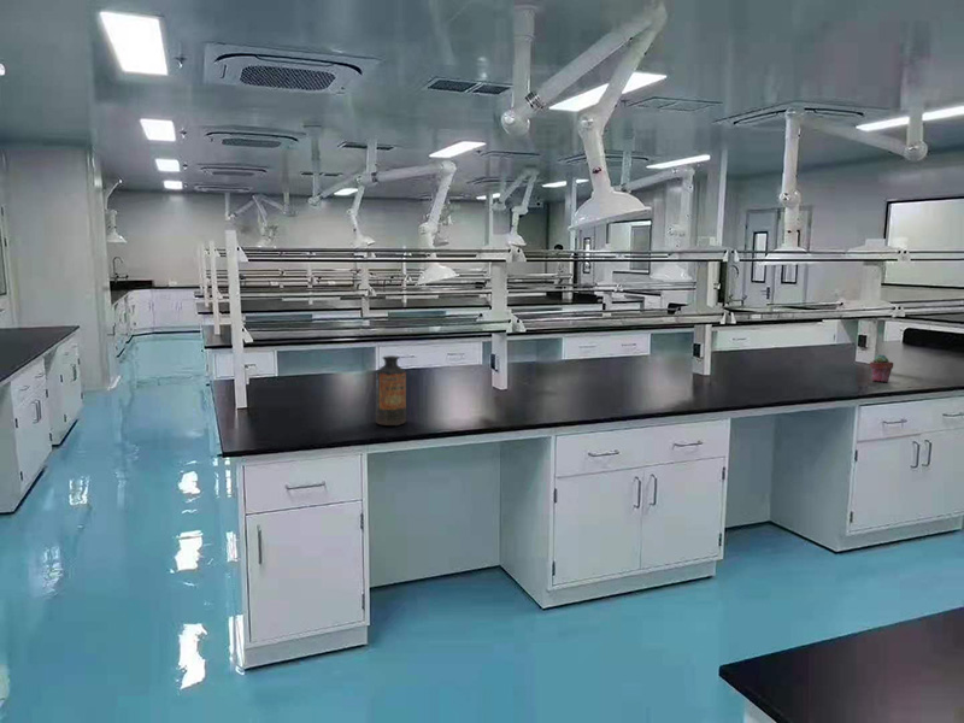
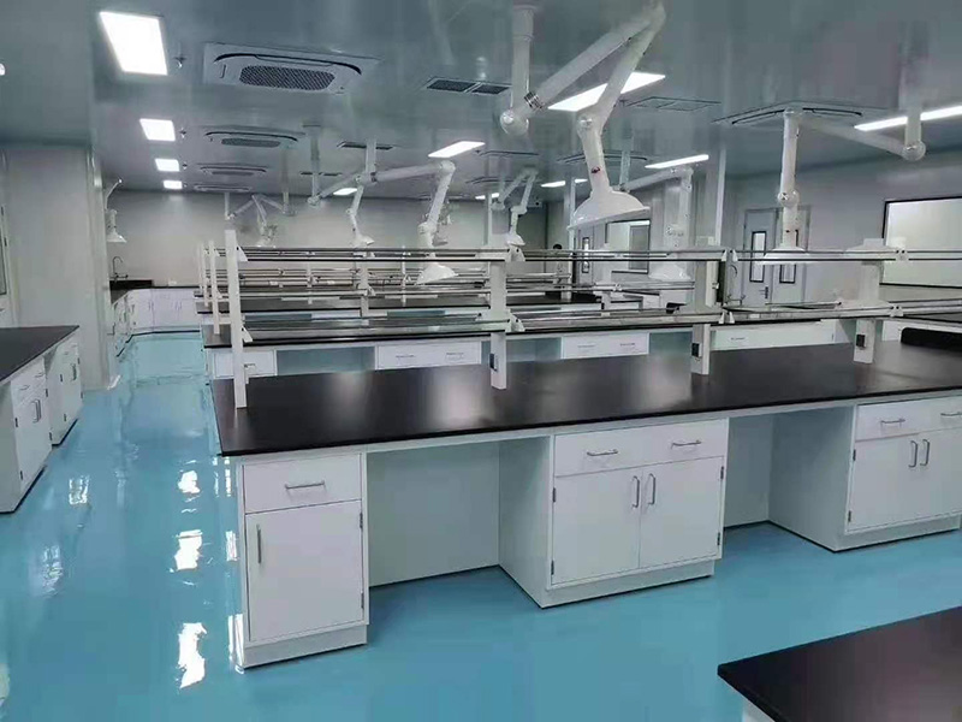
- bottle (390, 389)
- potted succulent (881, 368)
